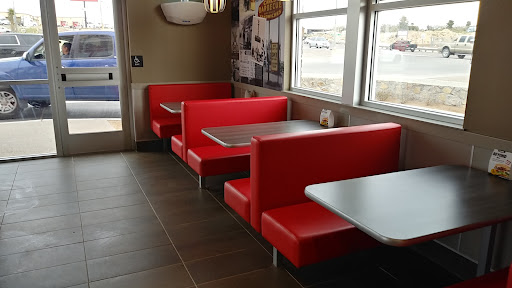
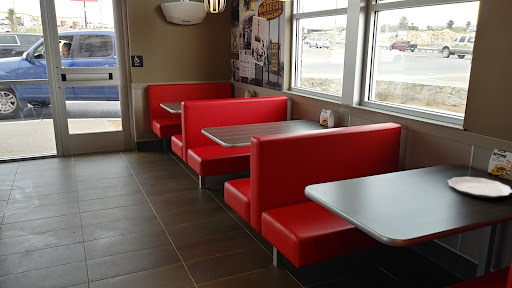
+ plate (478, 187)
